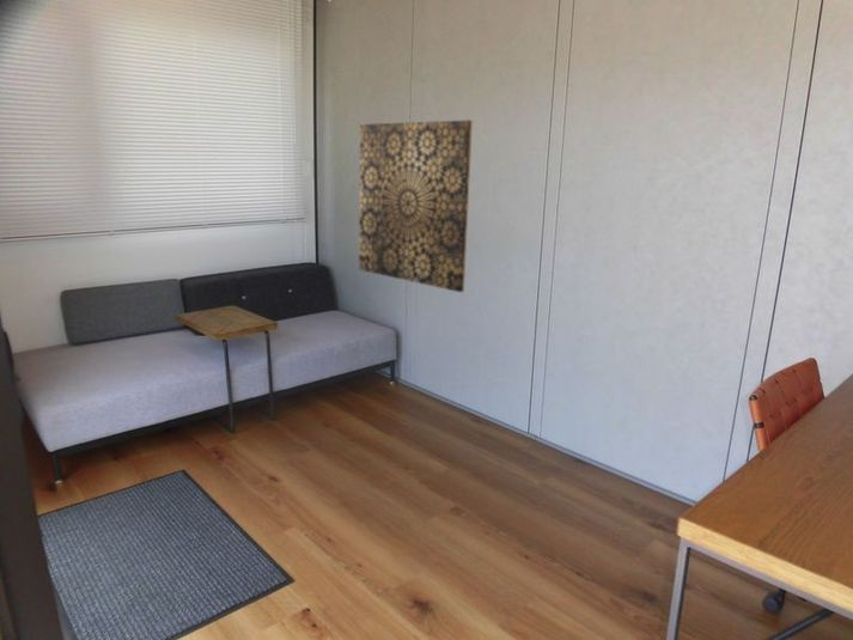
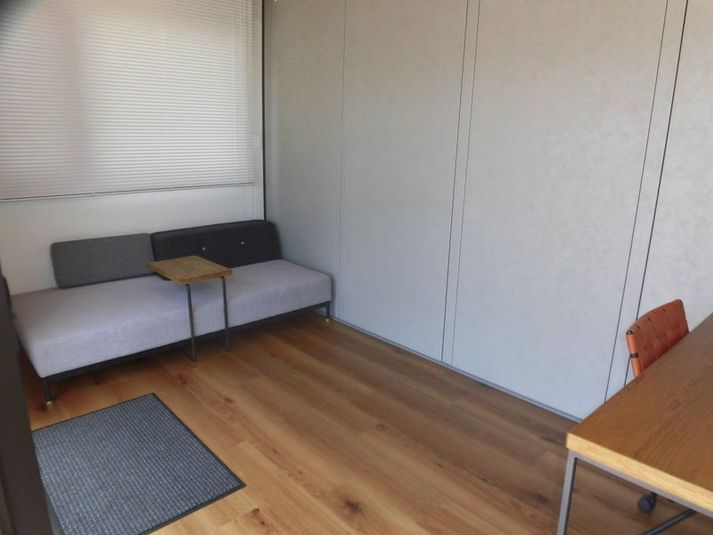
- wall art (409, 203)
